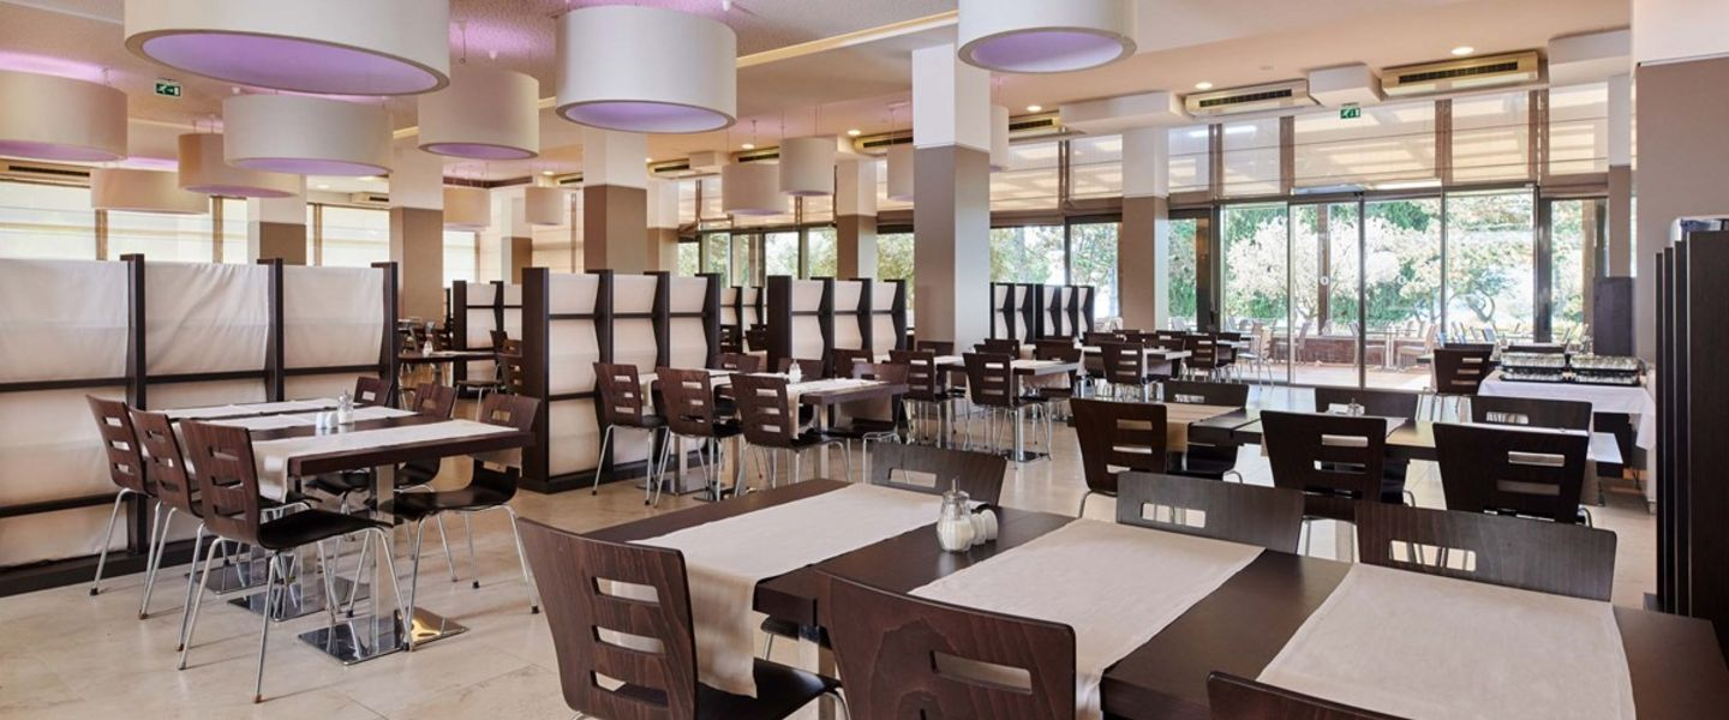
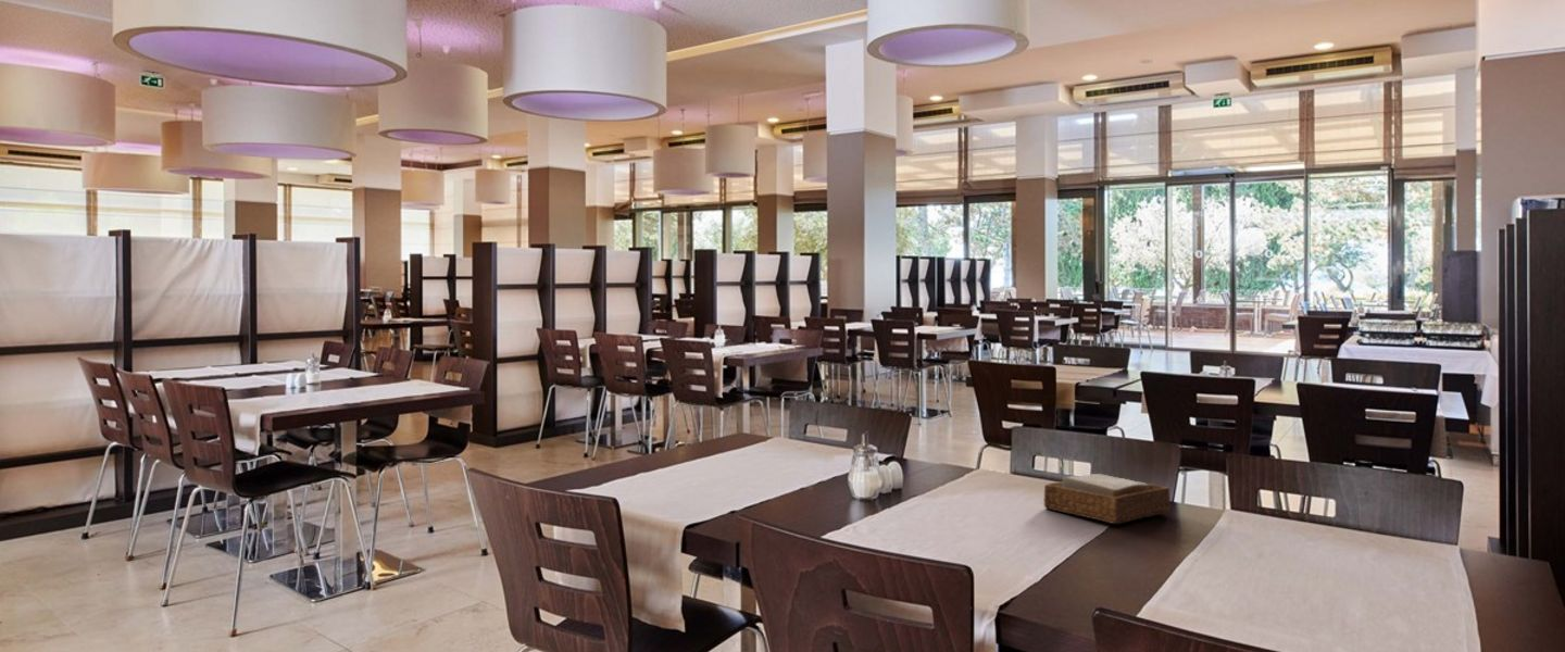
+ napkin holder (1105, 494)
